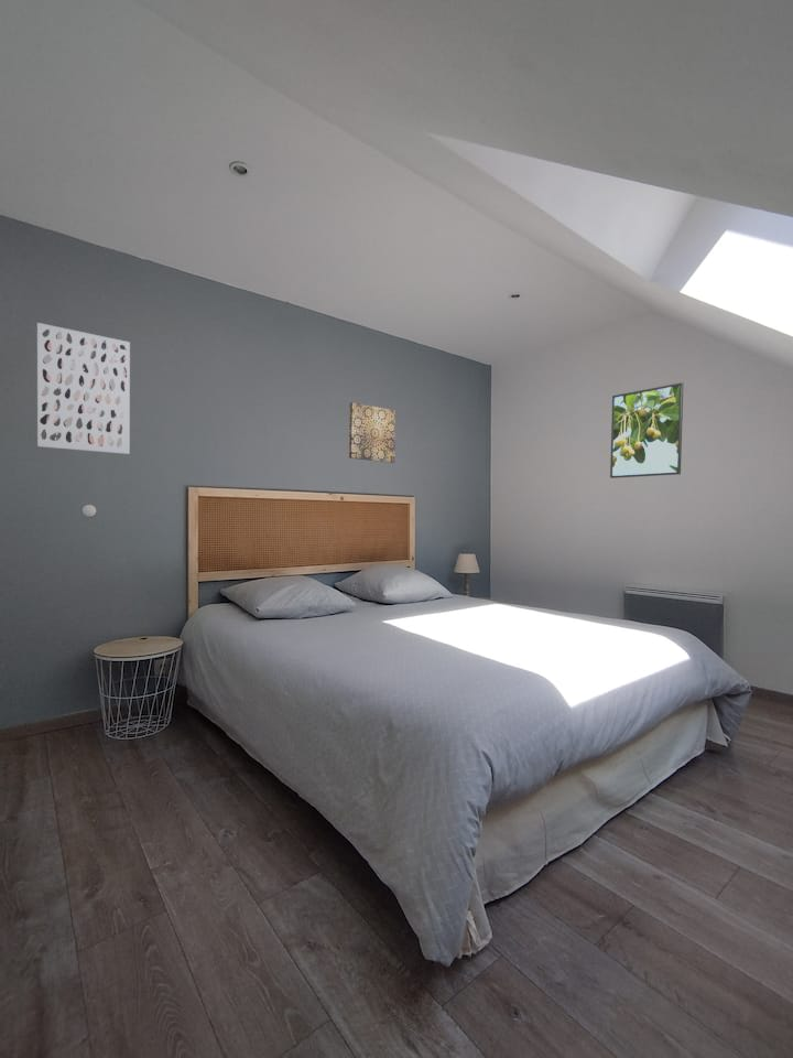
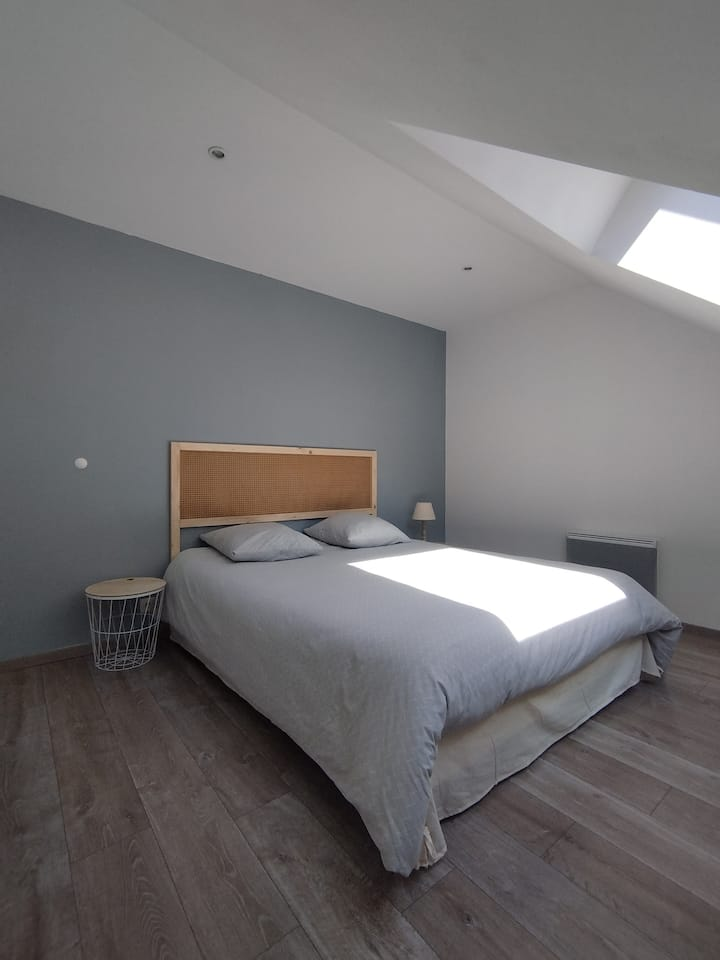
- wall art (85, 391)
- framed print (644, 432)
- wall art (372, 433)
